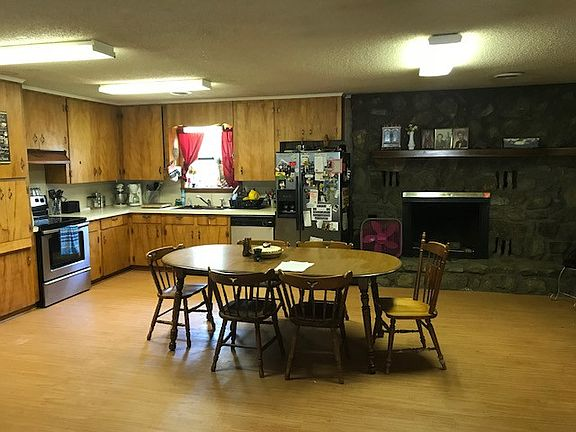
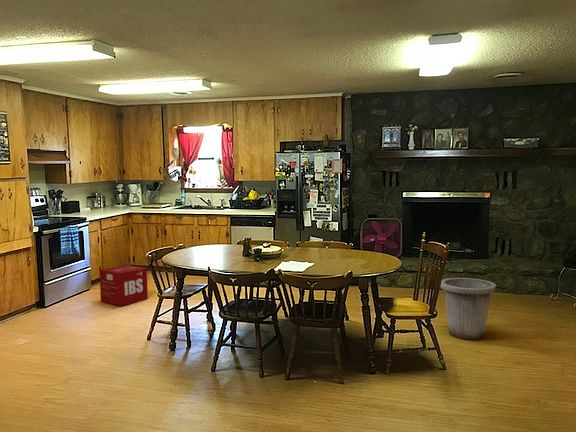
+ trash can (466, 308)
+ product box (123, 284)
